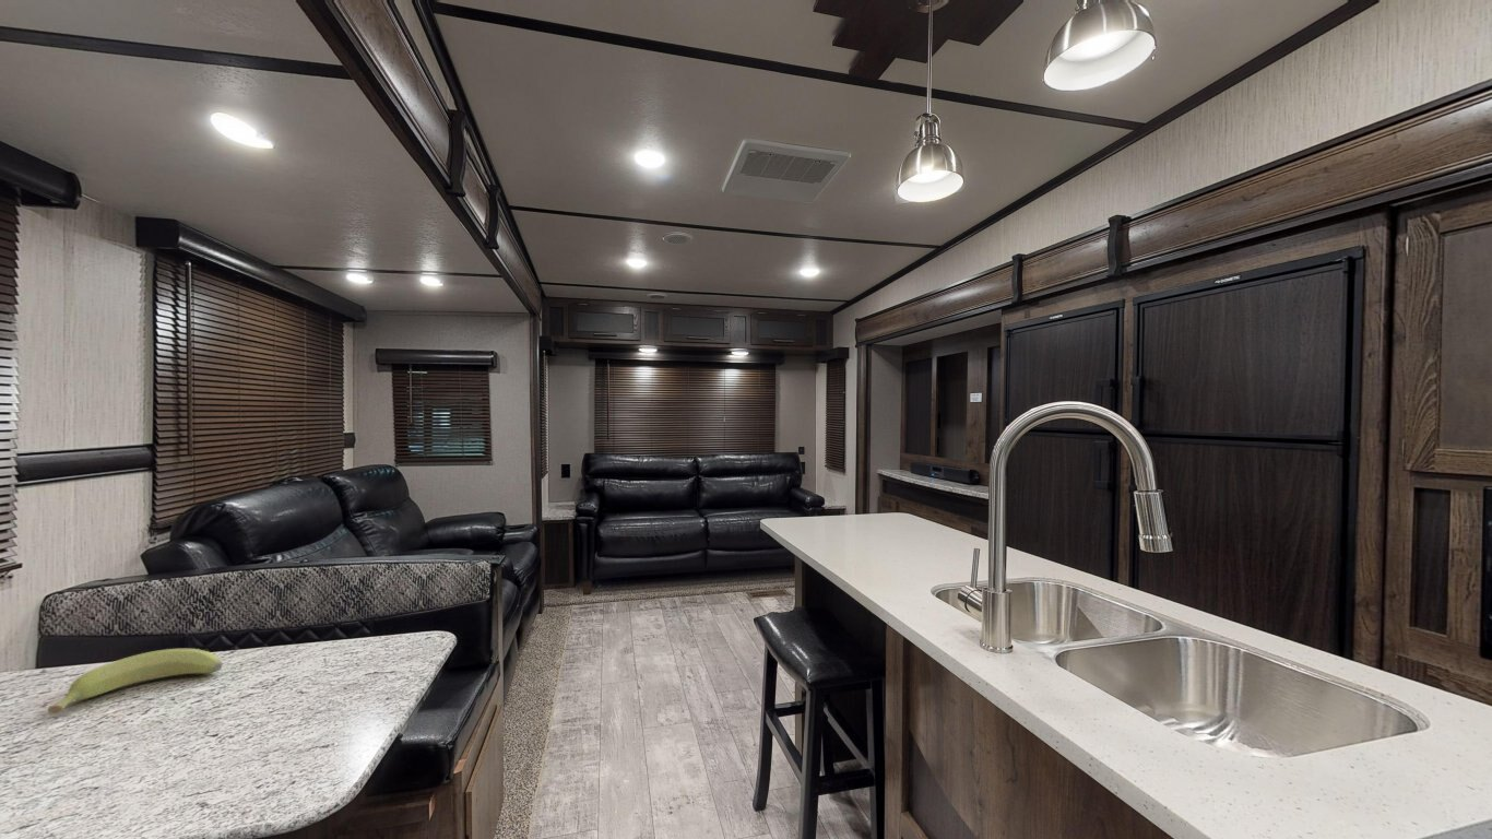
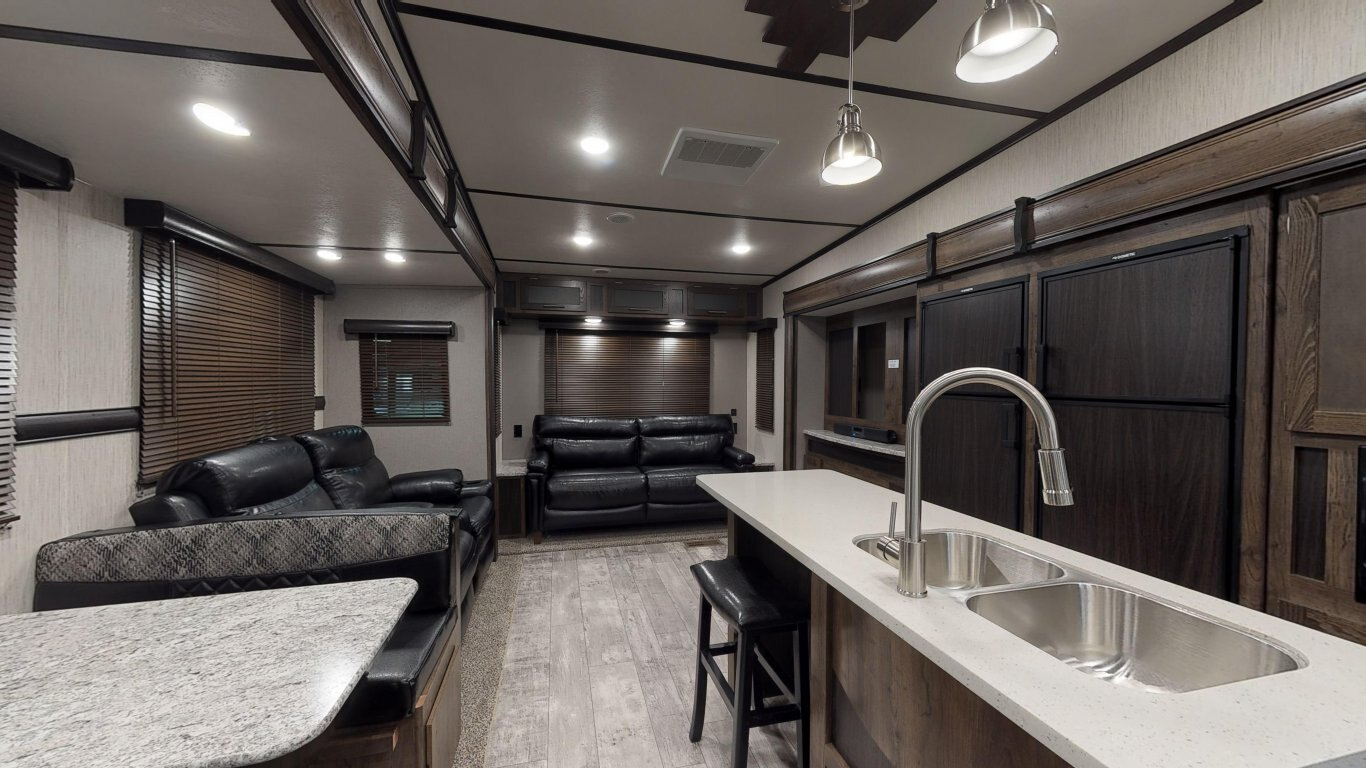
- banana (135, 675)
